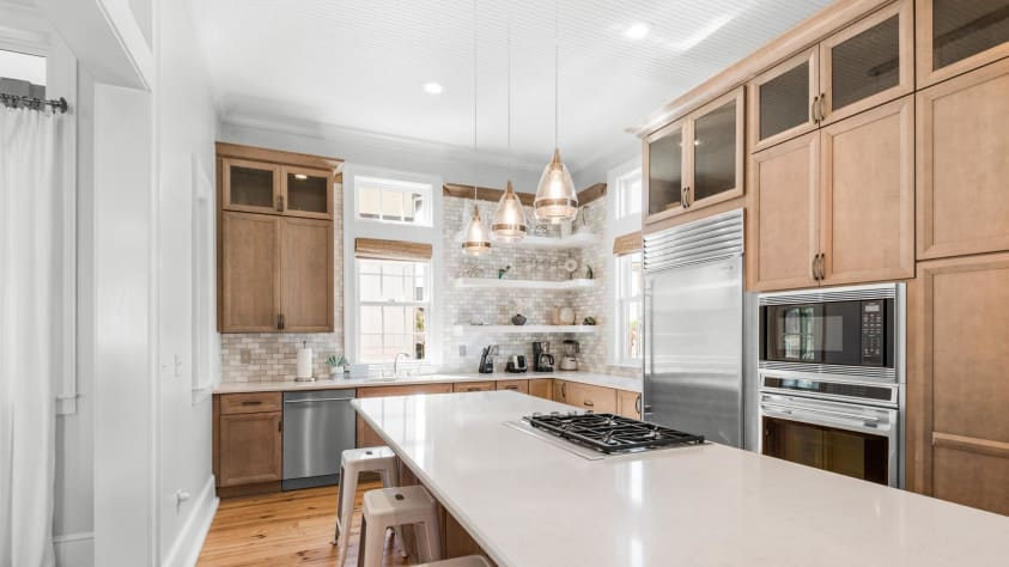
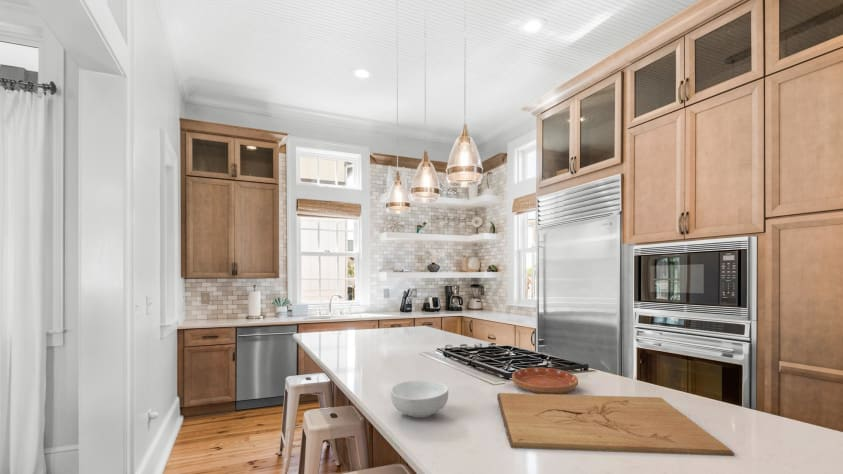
+ cutting board (596, 420)
+ saucer (544, 381)
+ cereal bowl (419, 400)
